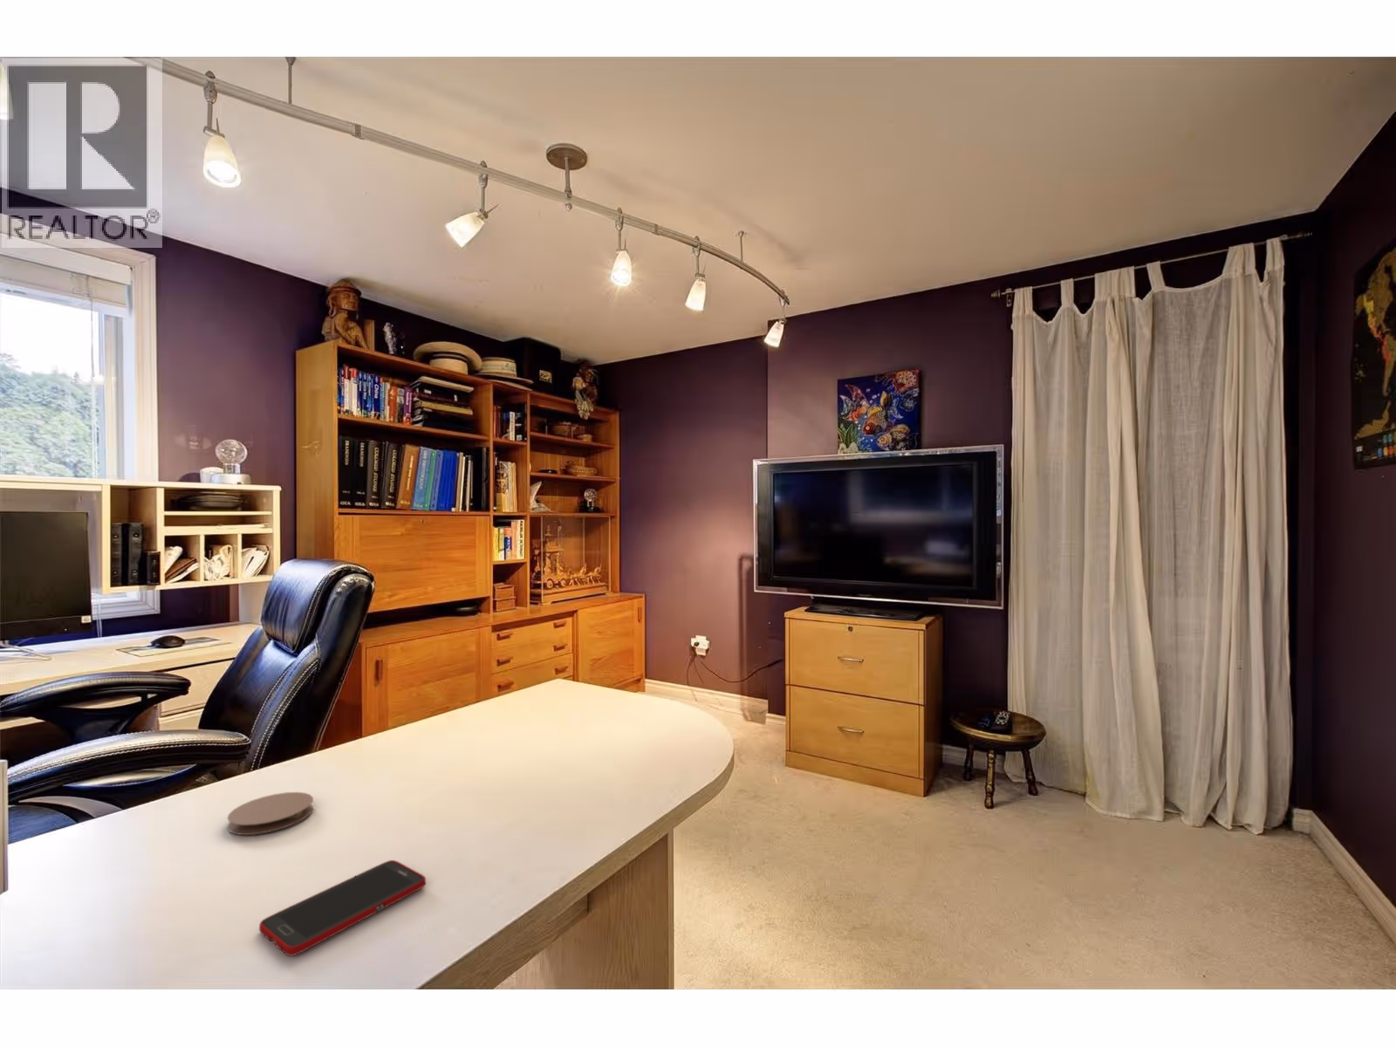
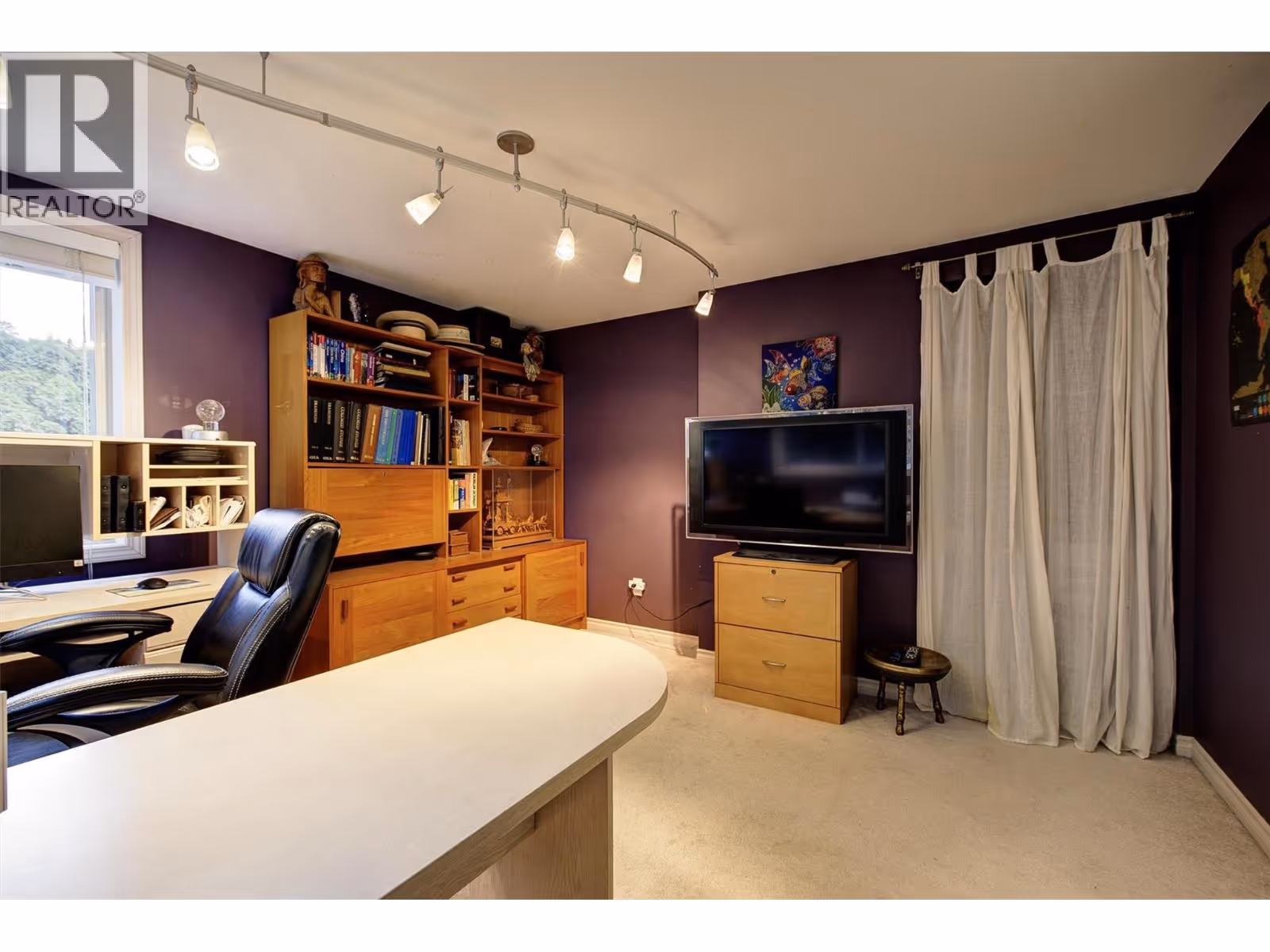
- coaster (272, 813)
- cell phone (347, 902)
